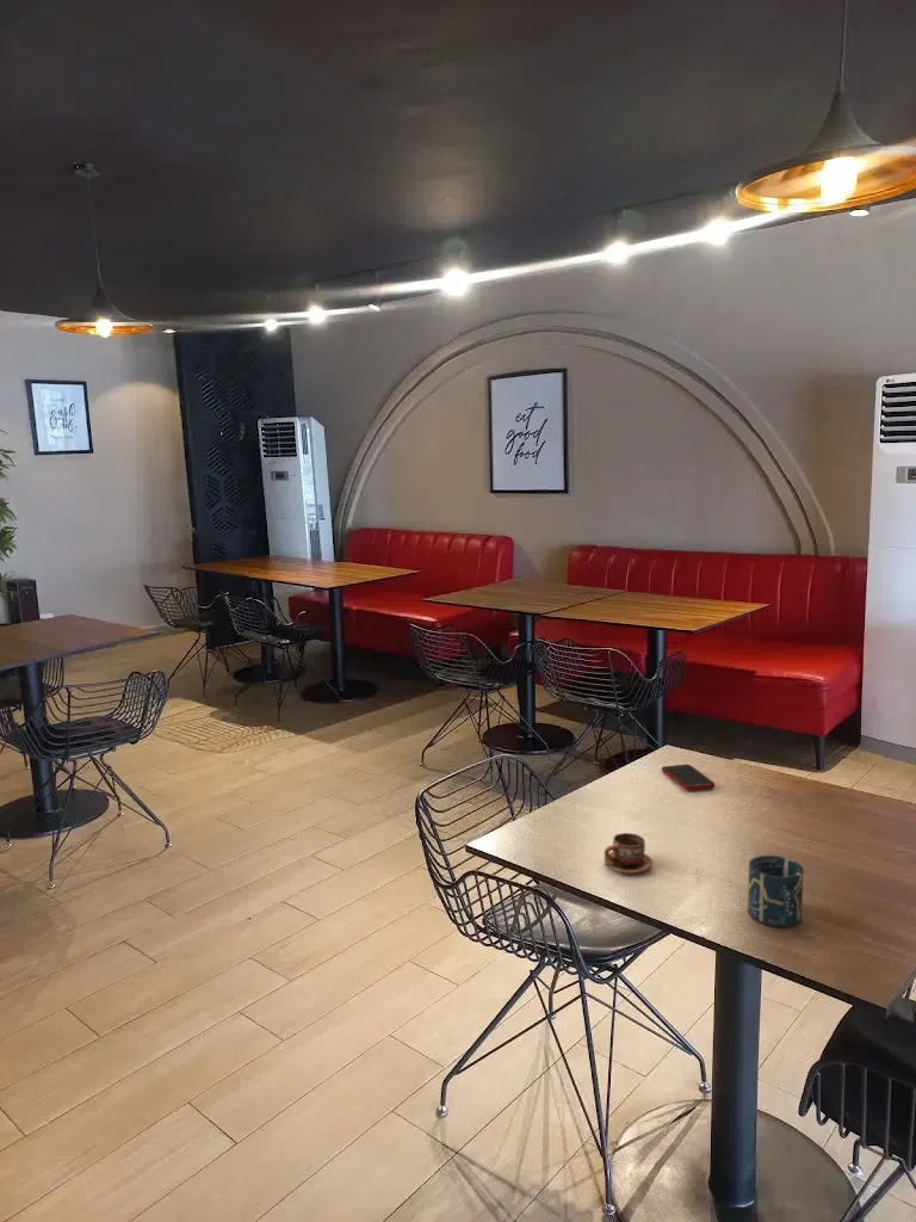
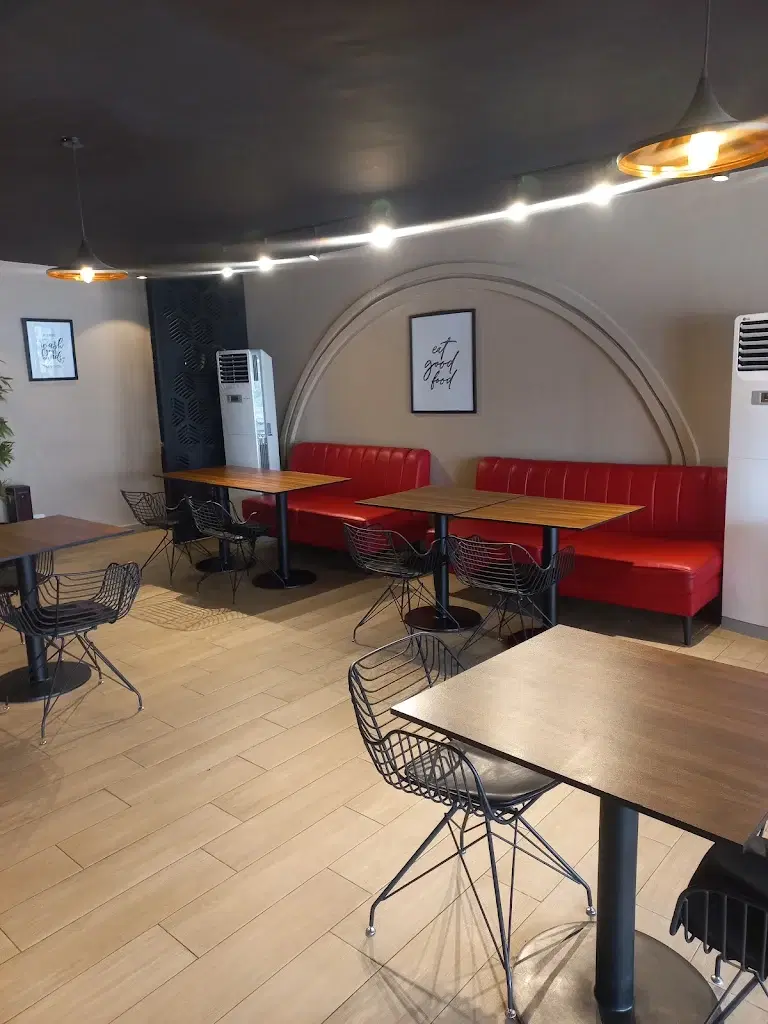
- cell phone (687, 777)
- cup (626, 852)
- cup (778, 894)
